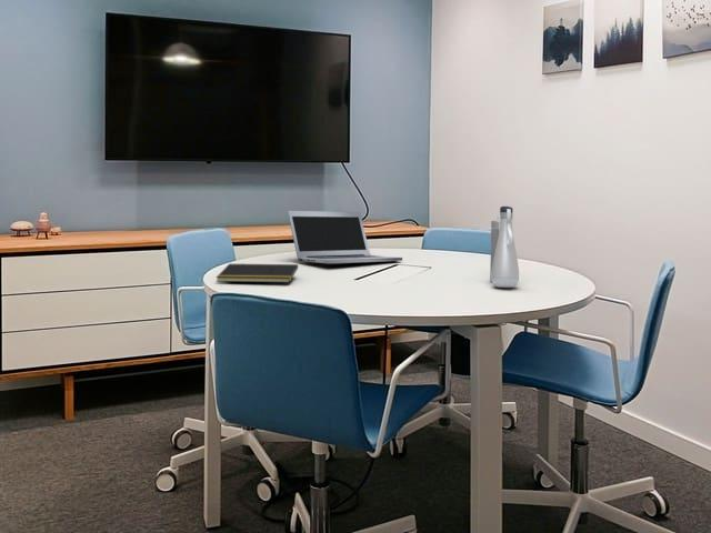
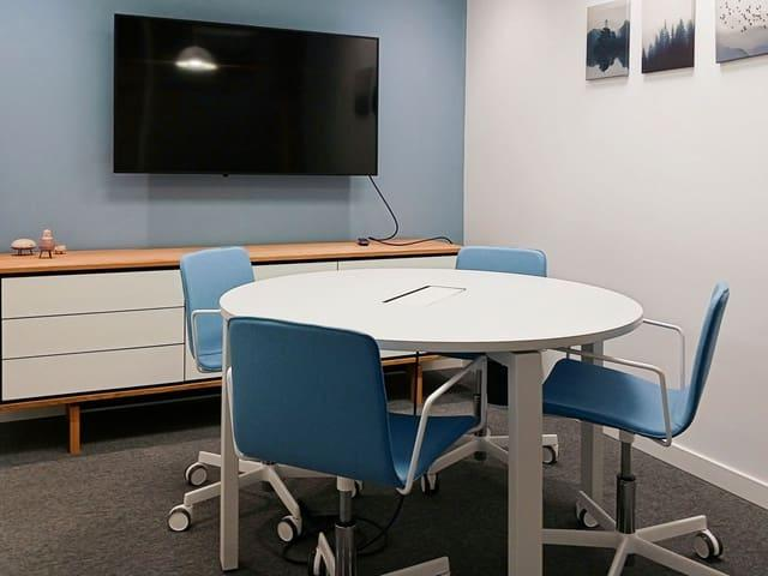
- laptop (344, 235)
- notepad (258, 272)
- water bottle (503, 245)
